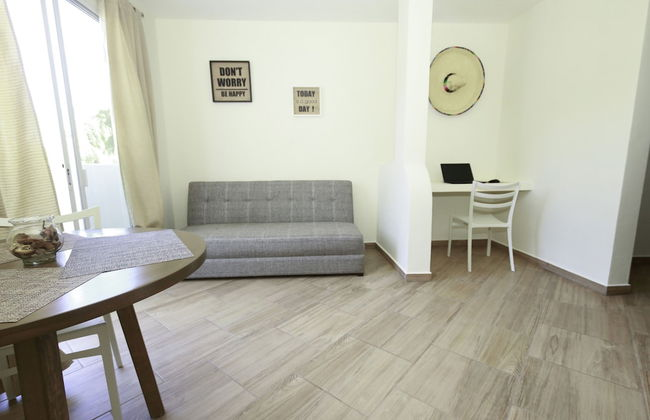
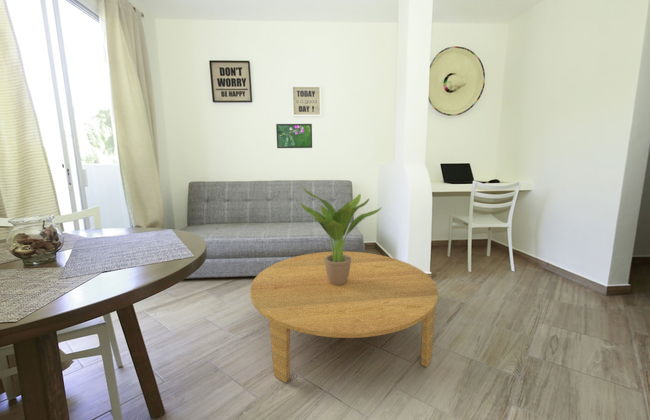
+ coffee table (342, 304)
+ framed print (294, 136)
+ potted plant (340, 236)
